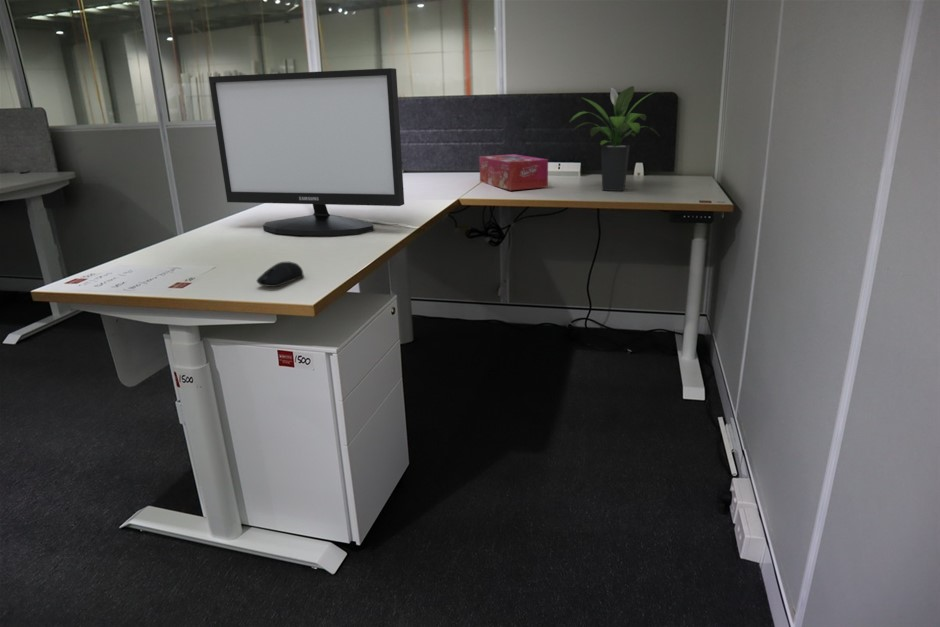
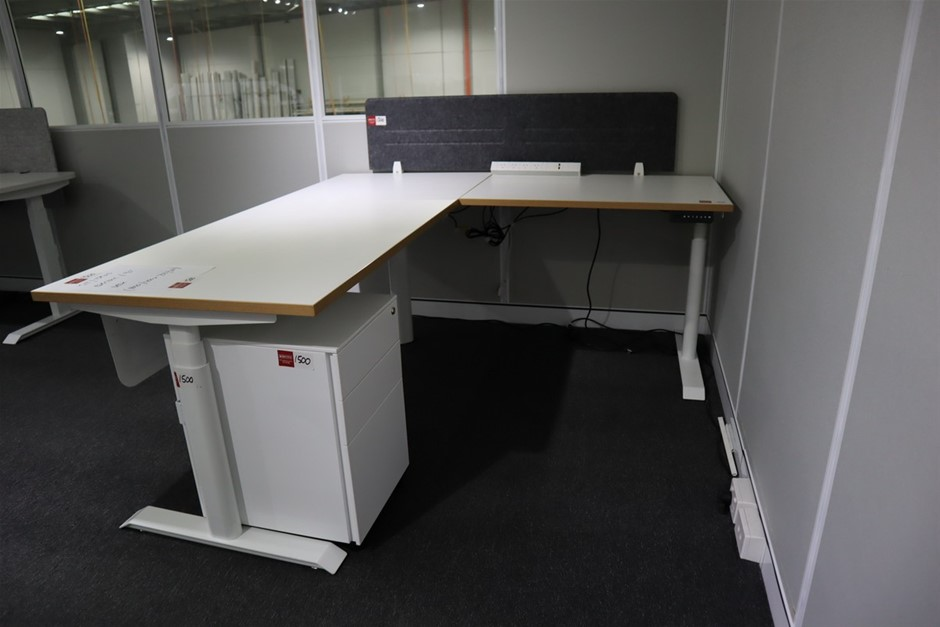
- monitor (310, 153)
- tissue box (512, 171)
- potted plant (614, 139)
- computer mouse (281, 272)
